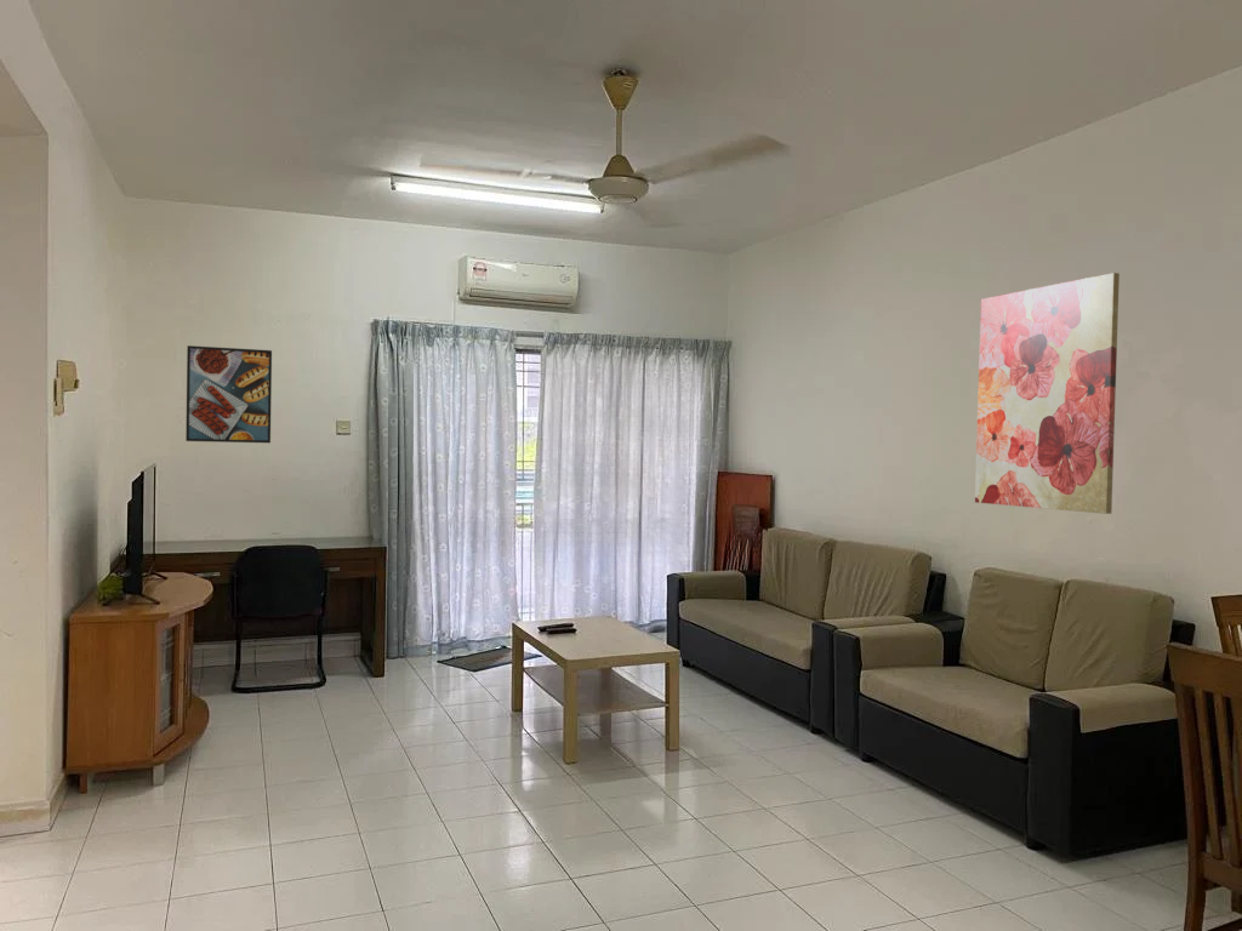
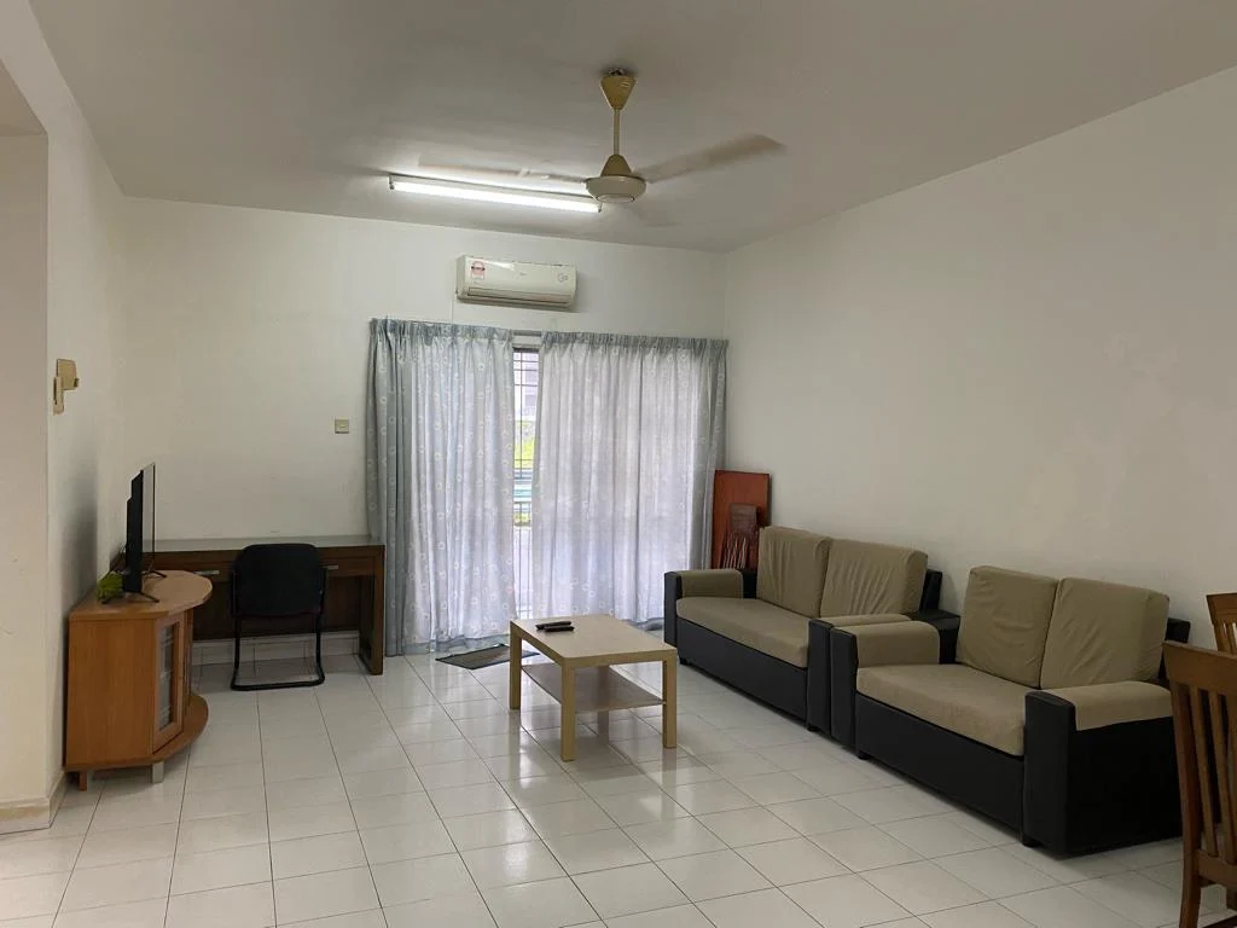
- wall art (1041, 398)
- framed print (229, 395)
